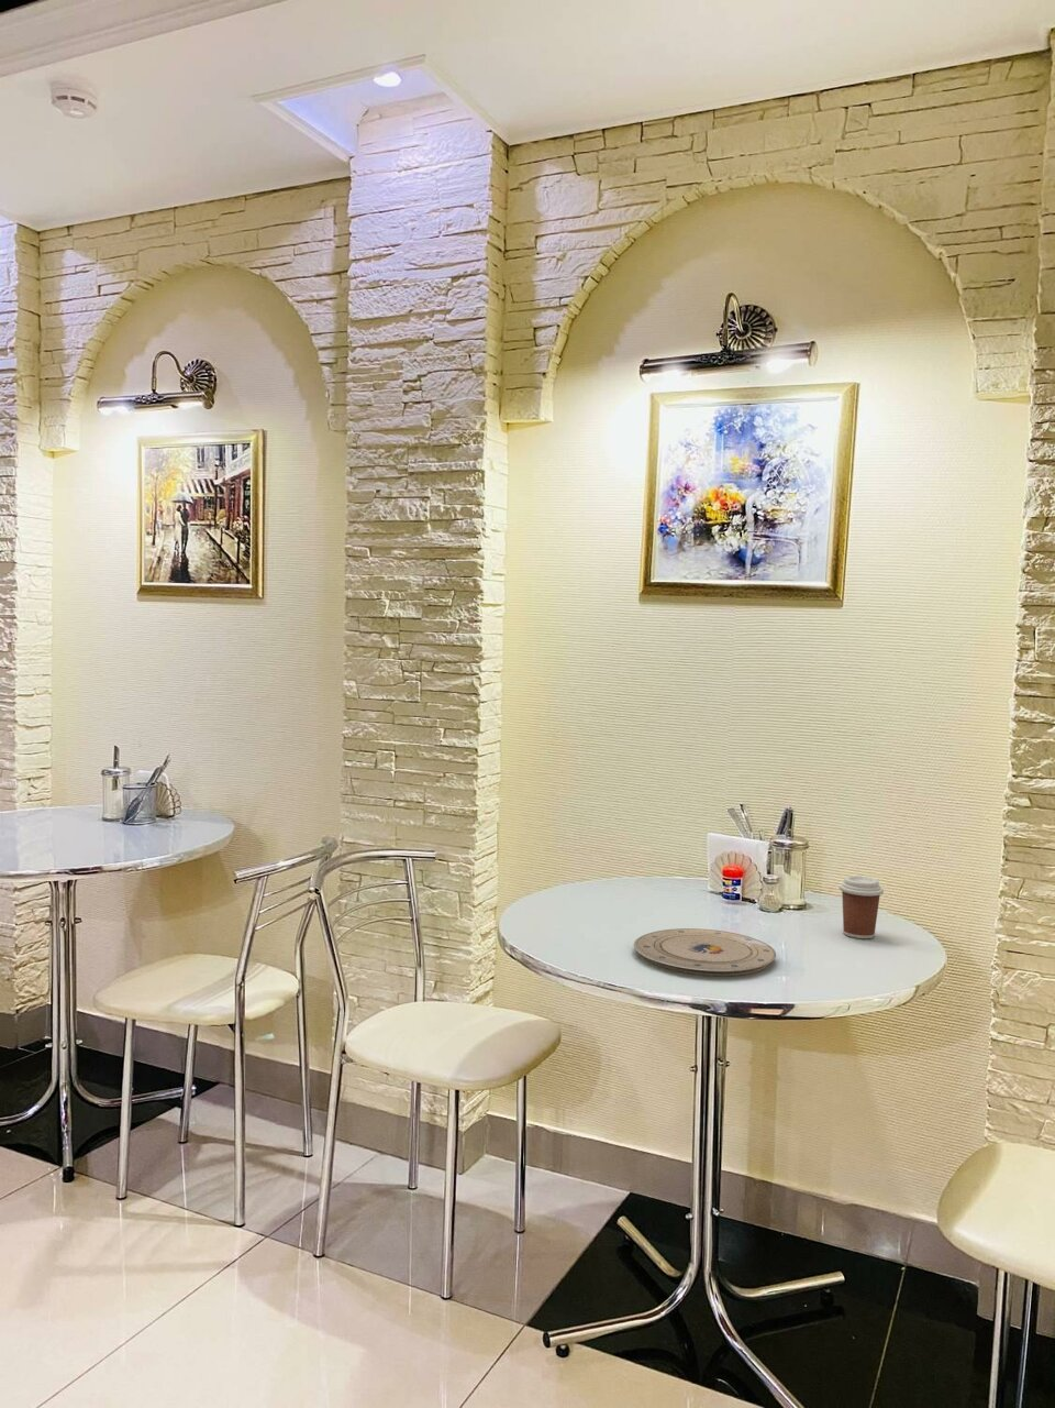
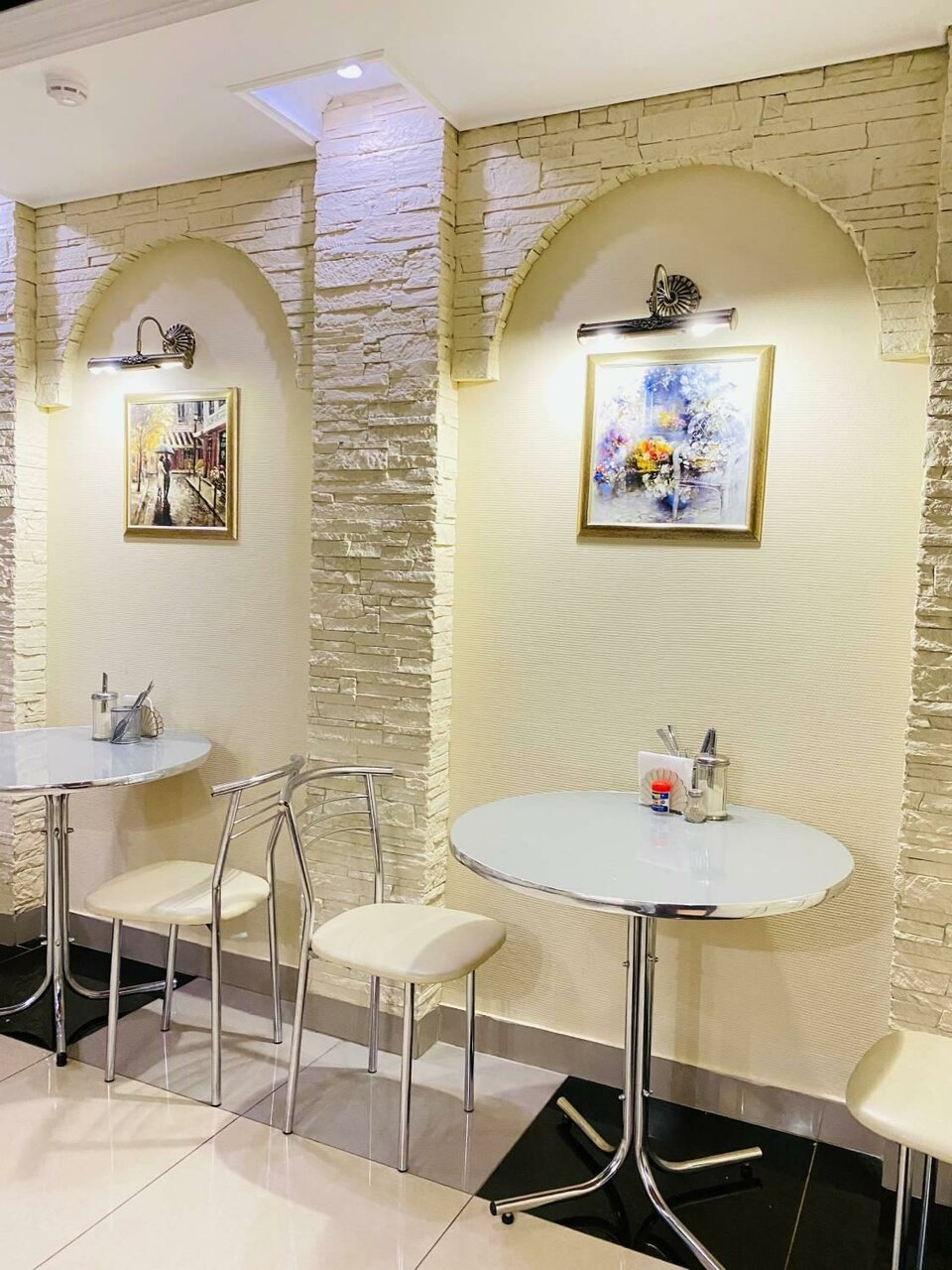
- plate (704, 951)
- coffee cup (859, 907)
